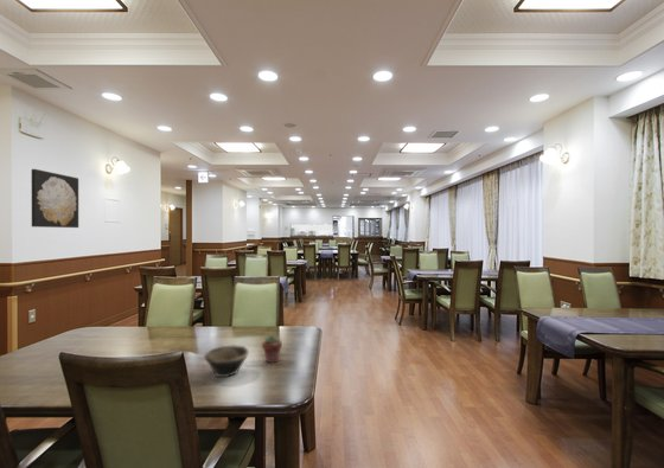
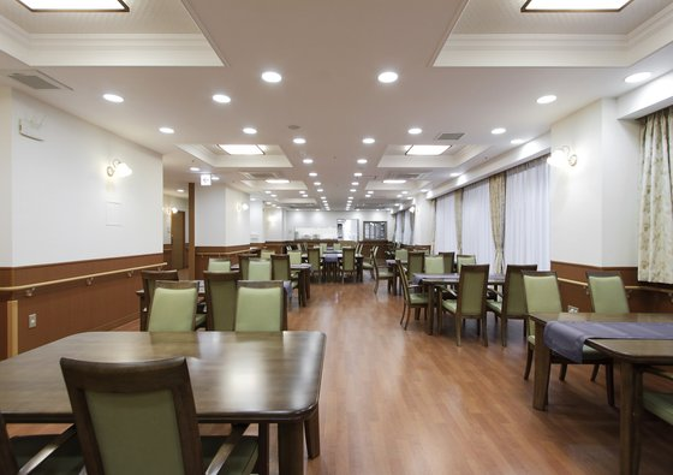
- bowl (226, 363)
- wall art (56, 200)
- potted succulent (272, 347)
